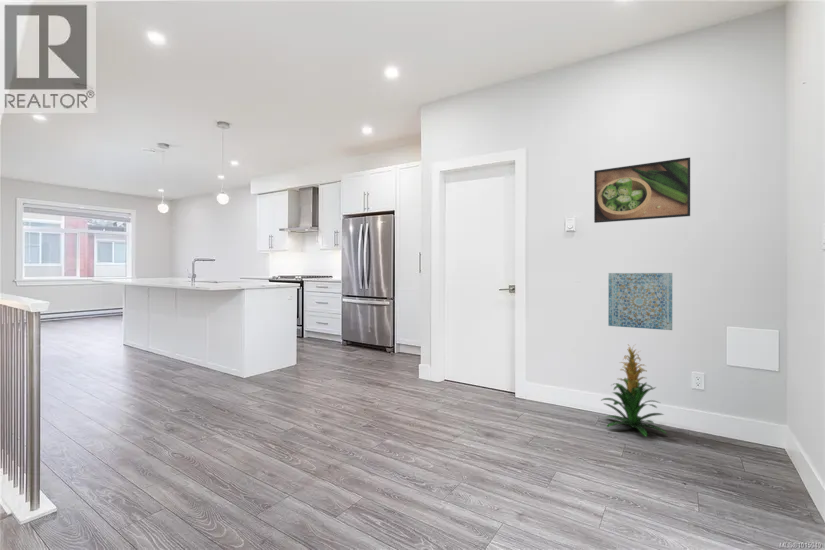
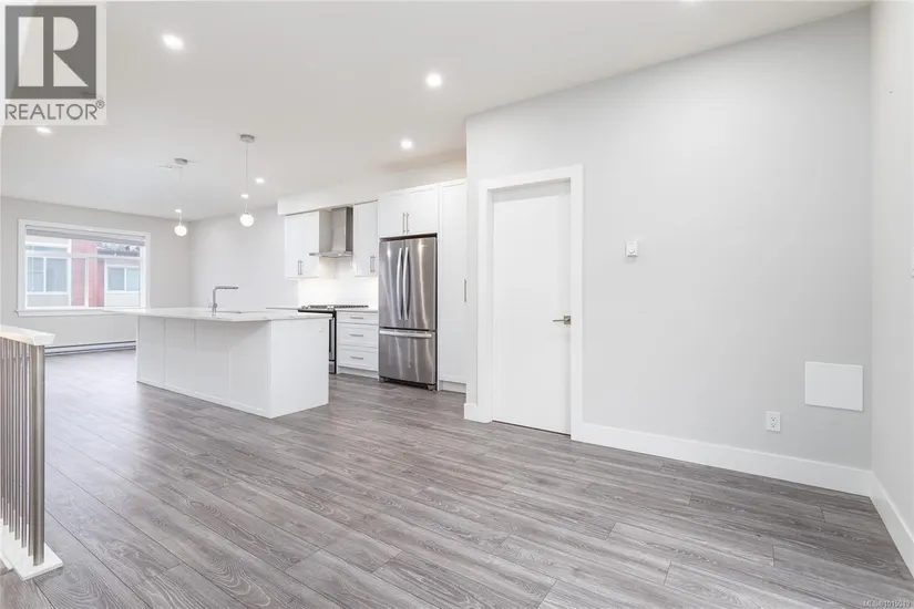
- wall art (639, 300)
- indoor plant (632, 385)
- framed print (639, 192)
